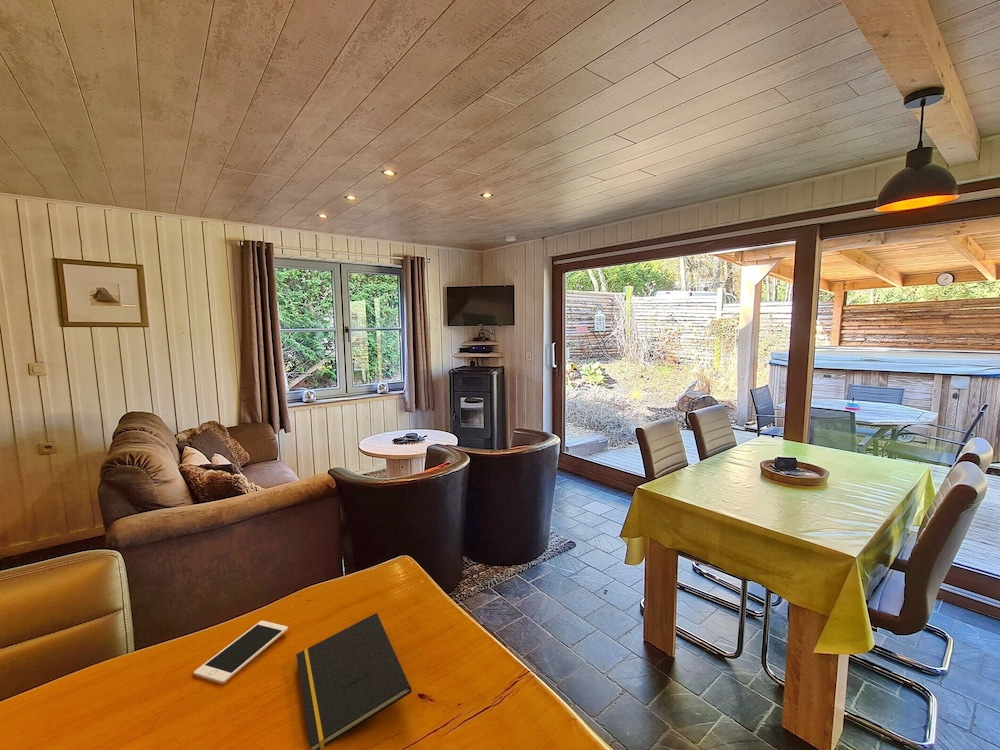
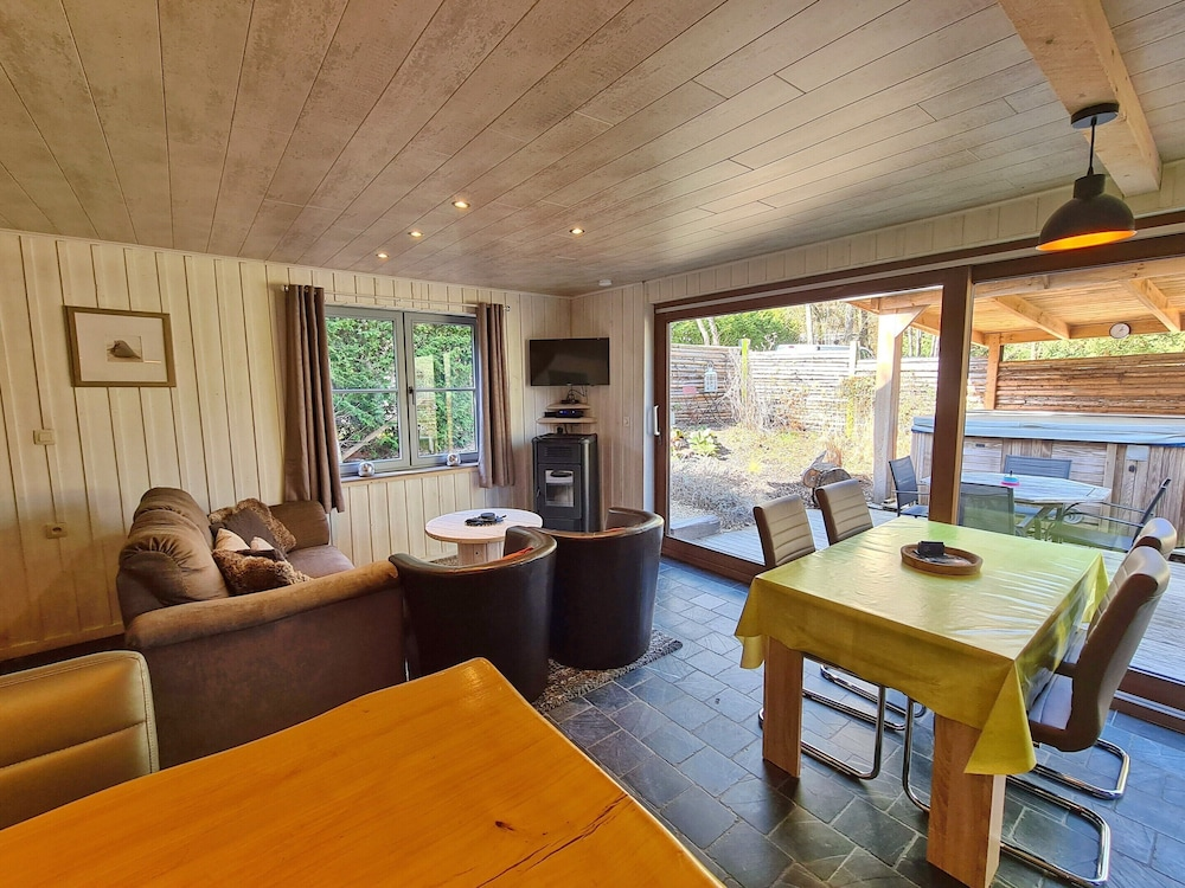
- notepad (349, 671)
- cell phone (244, 649)
